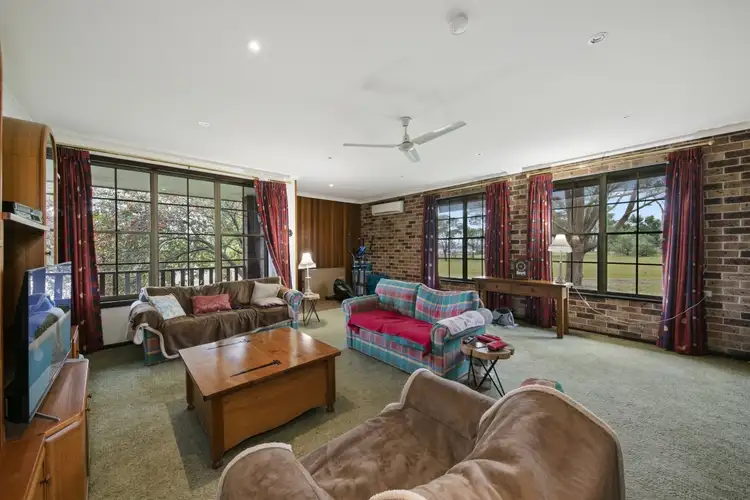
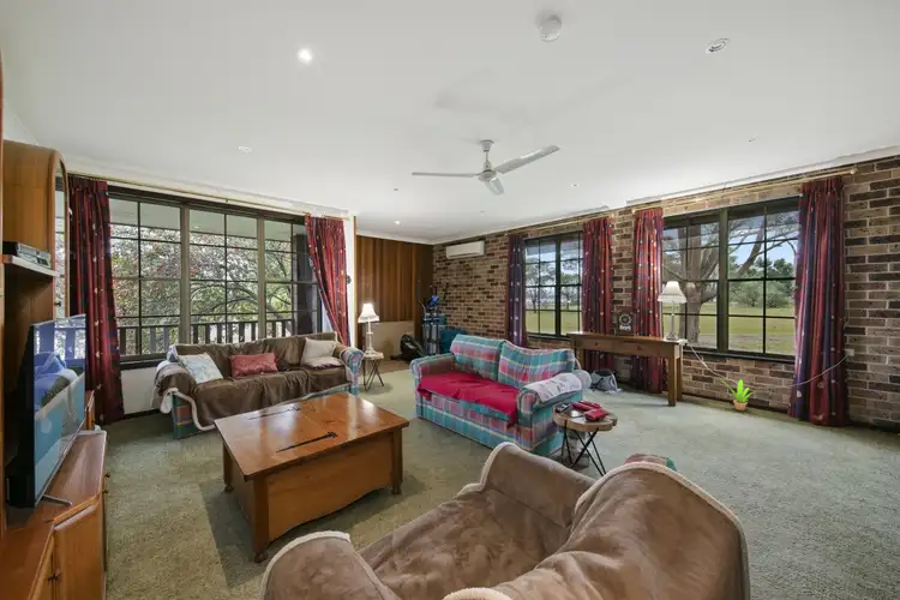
+ potted plant (740, 395)
